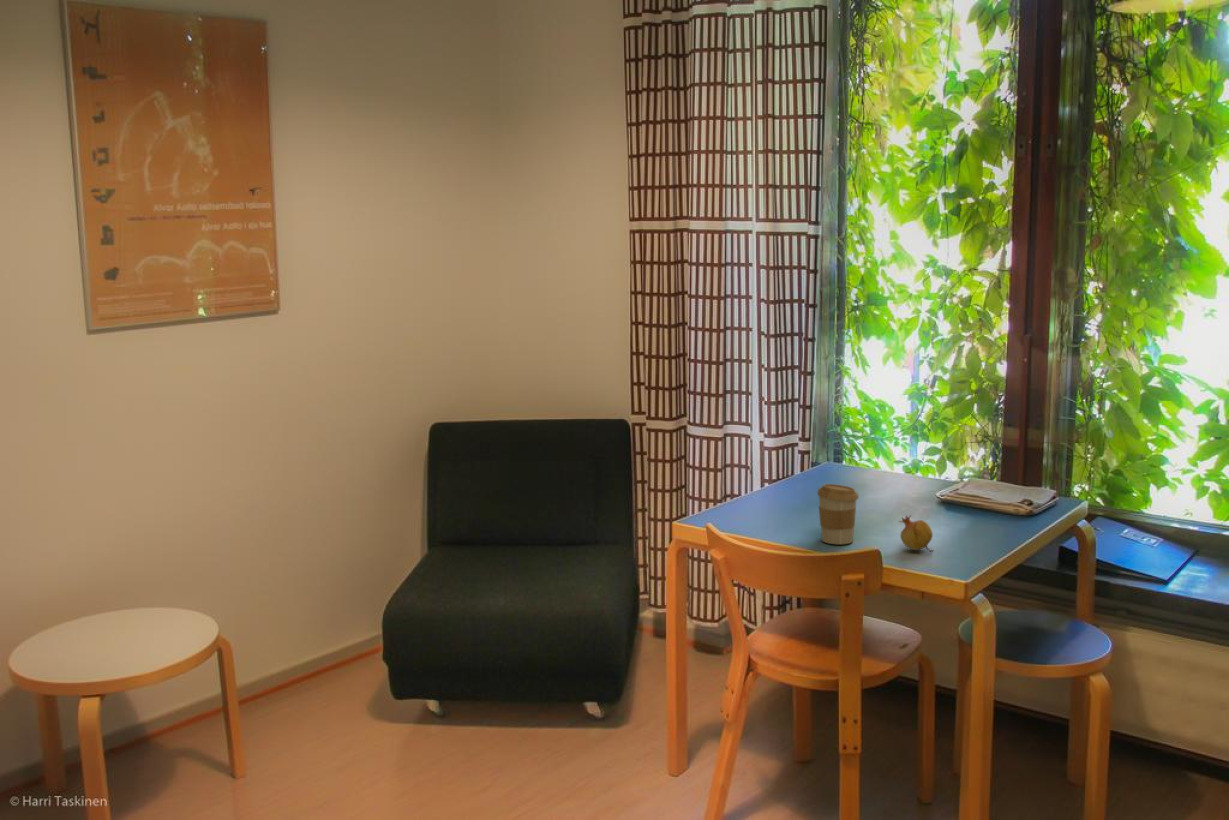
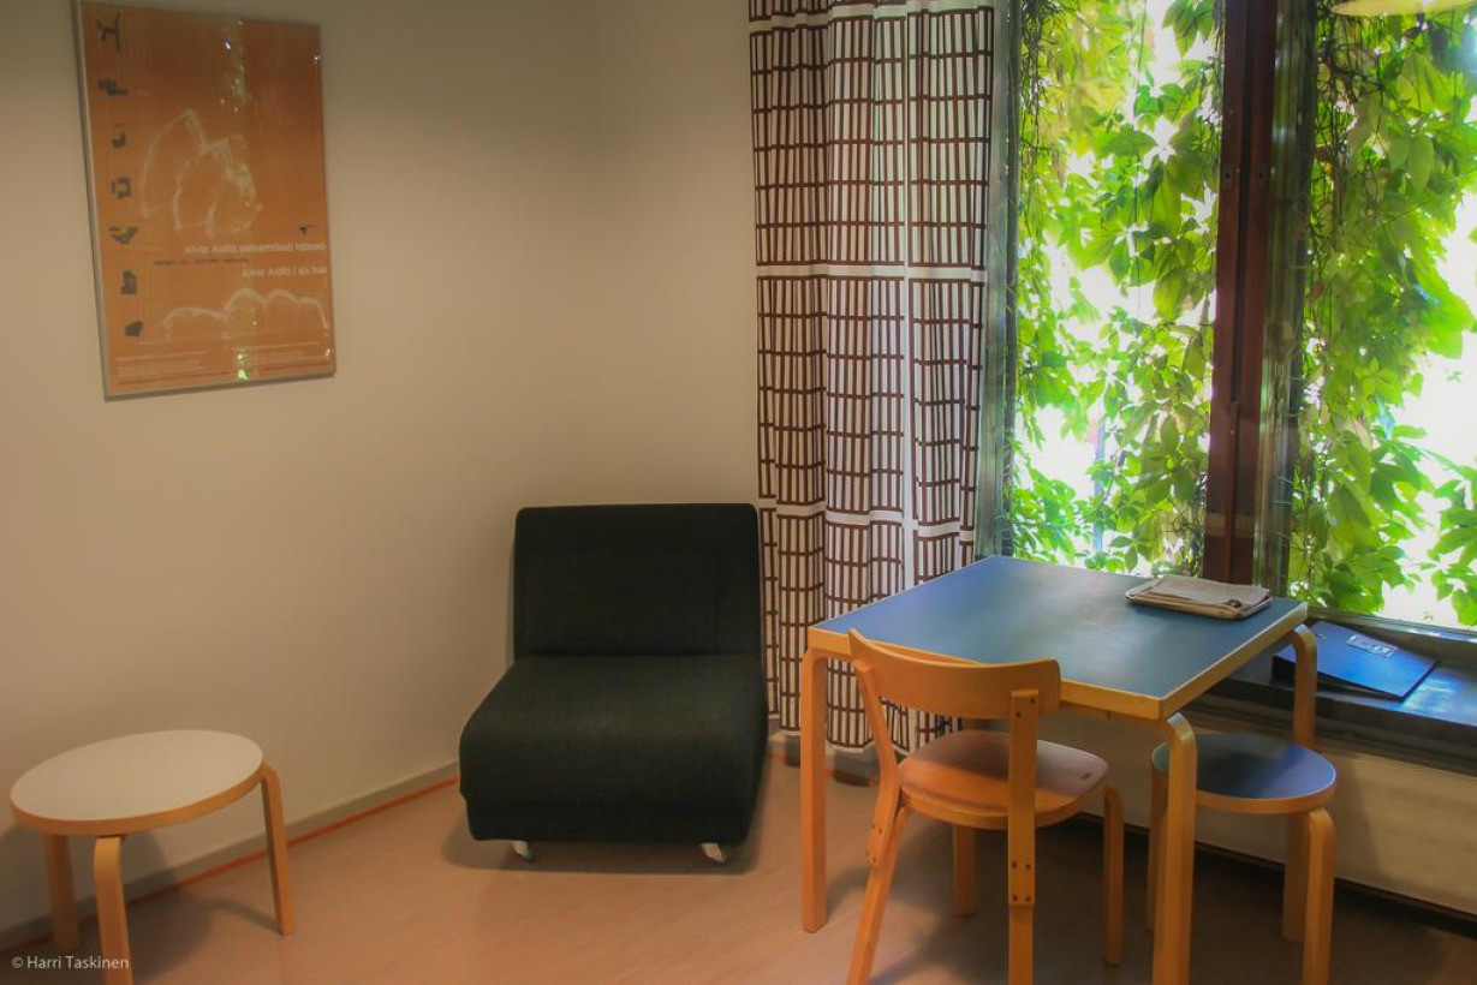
- fruit (915, 532)
- coffee cup (837, 512)
